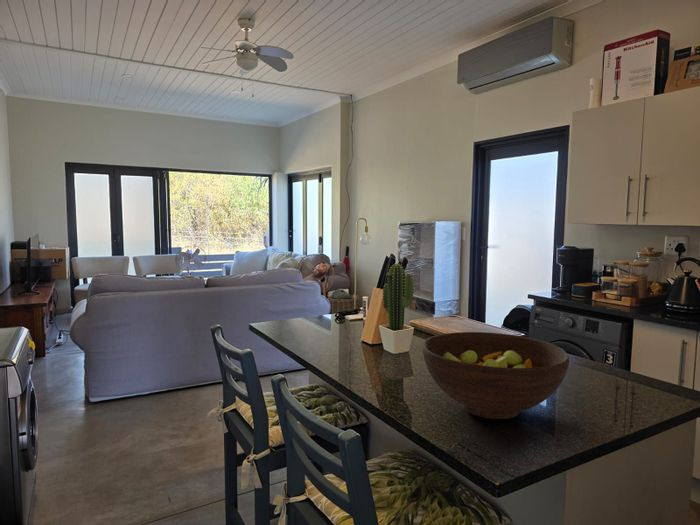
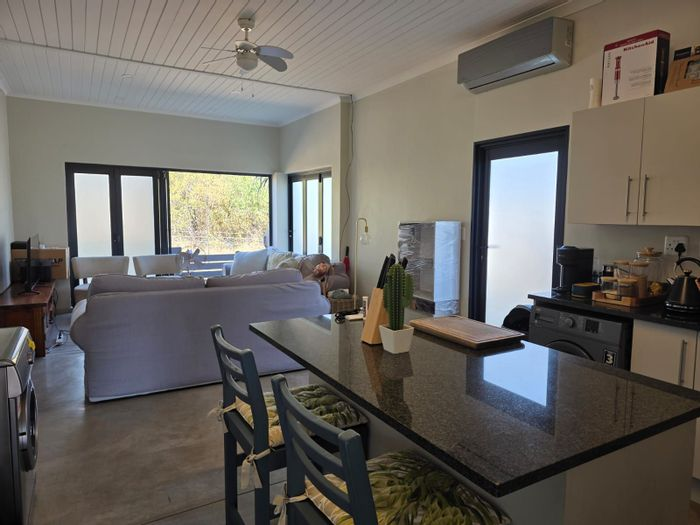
- fruit bowl (491, 379)
